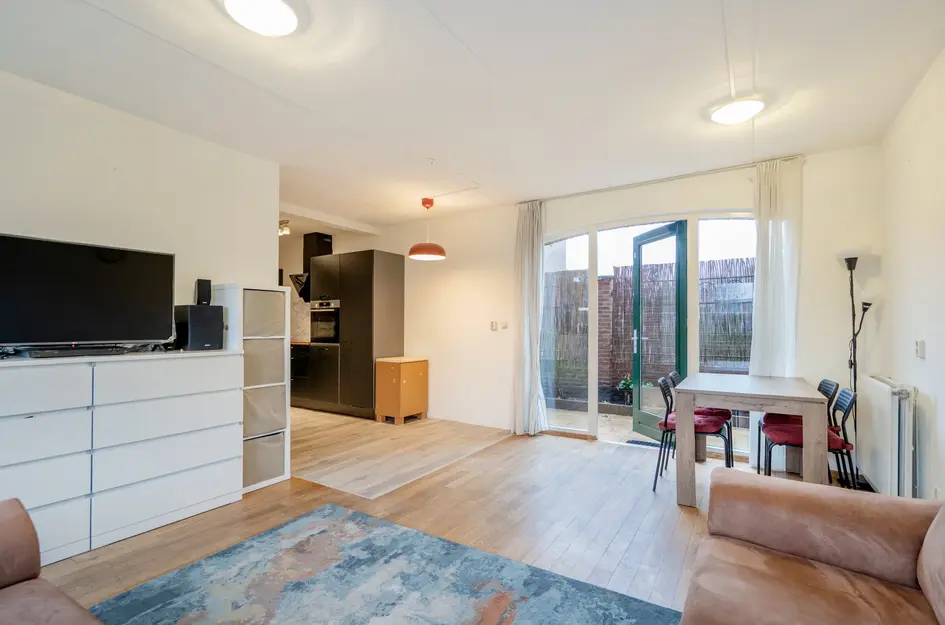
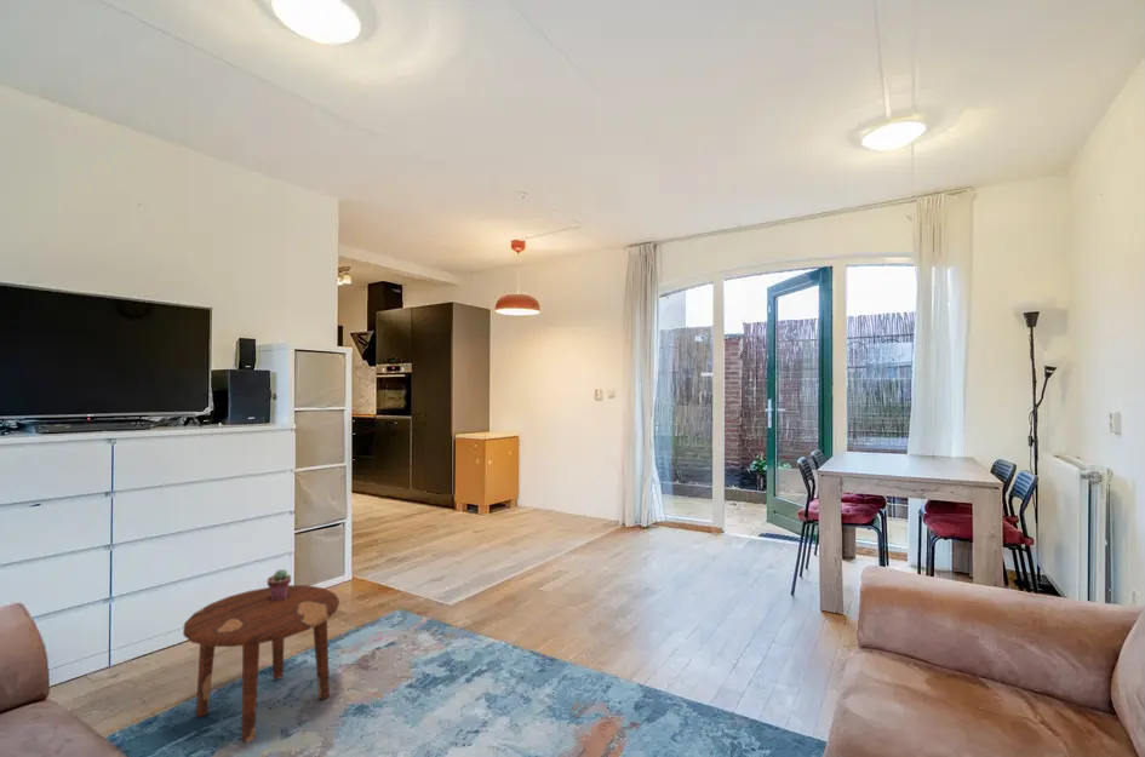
+ side table (258, 656)
+ potted succulent (279, 583)
